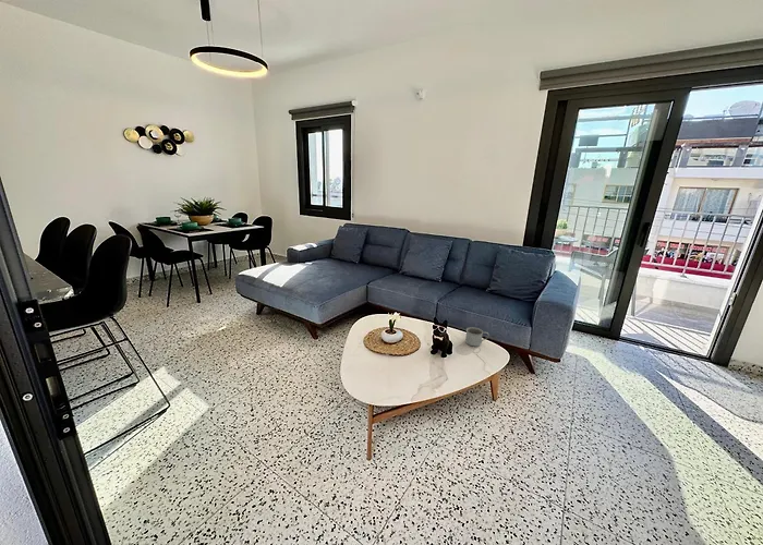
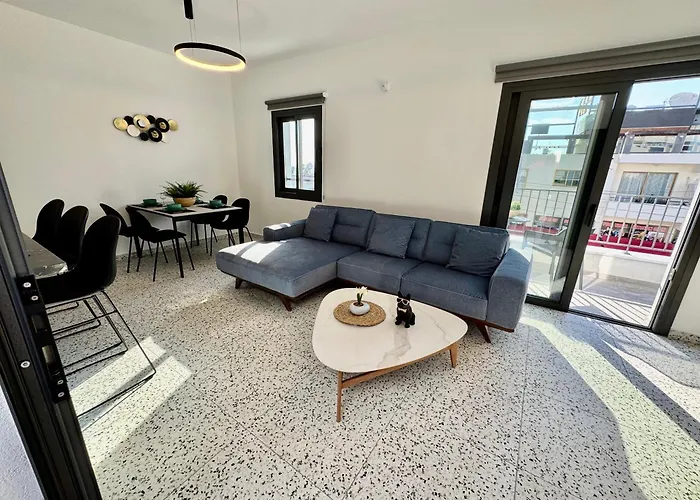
- mug (475, 336)
